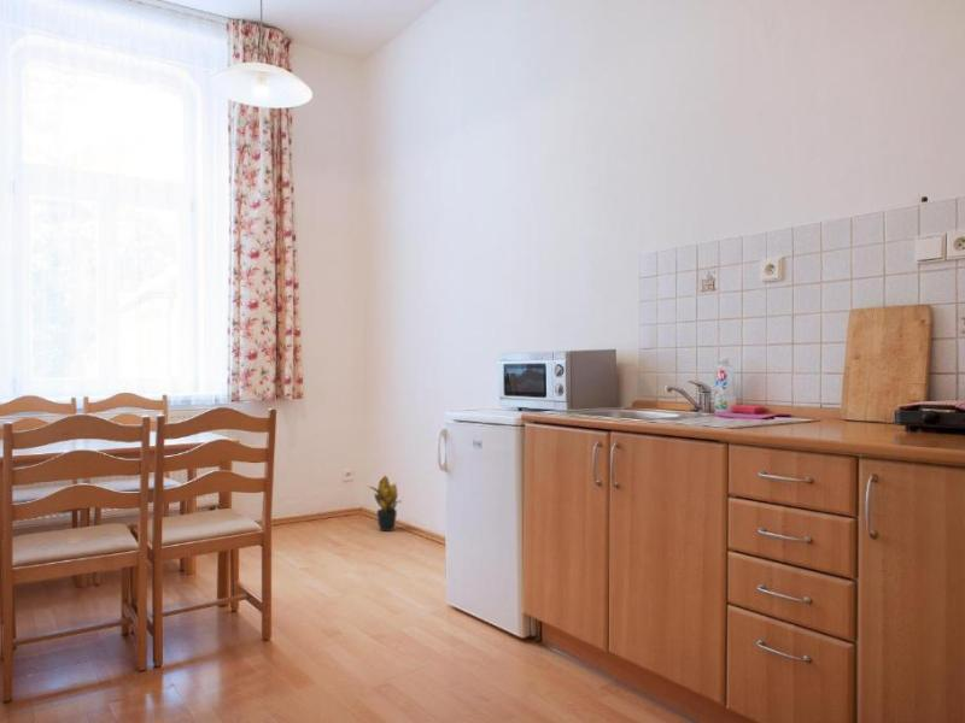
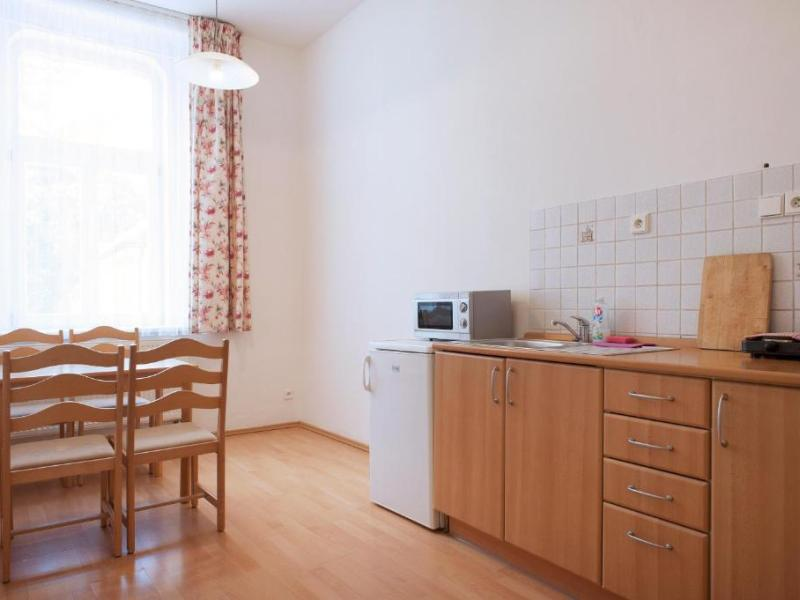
- potted plant (386, 501)
